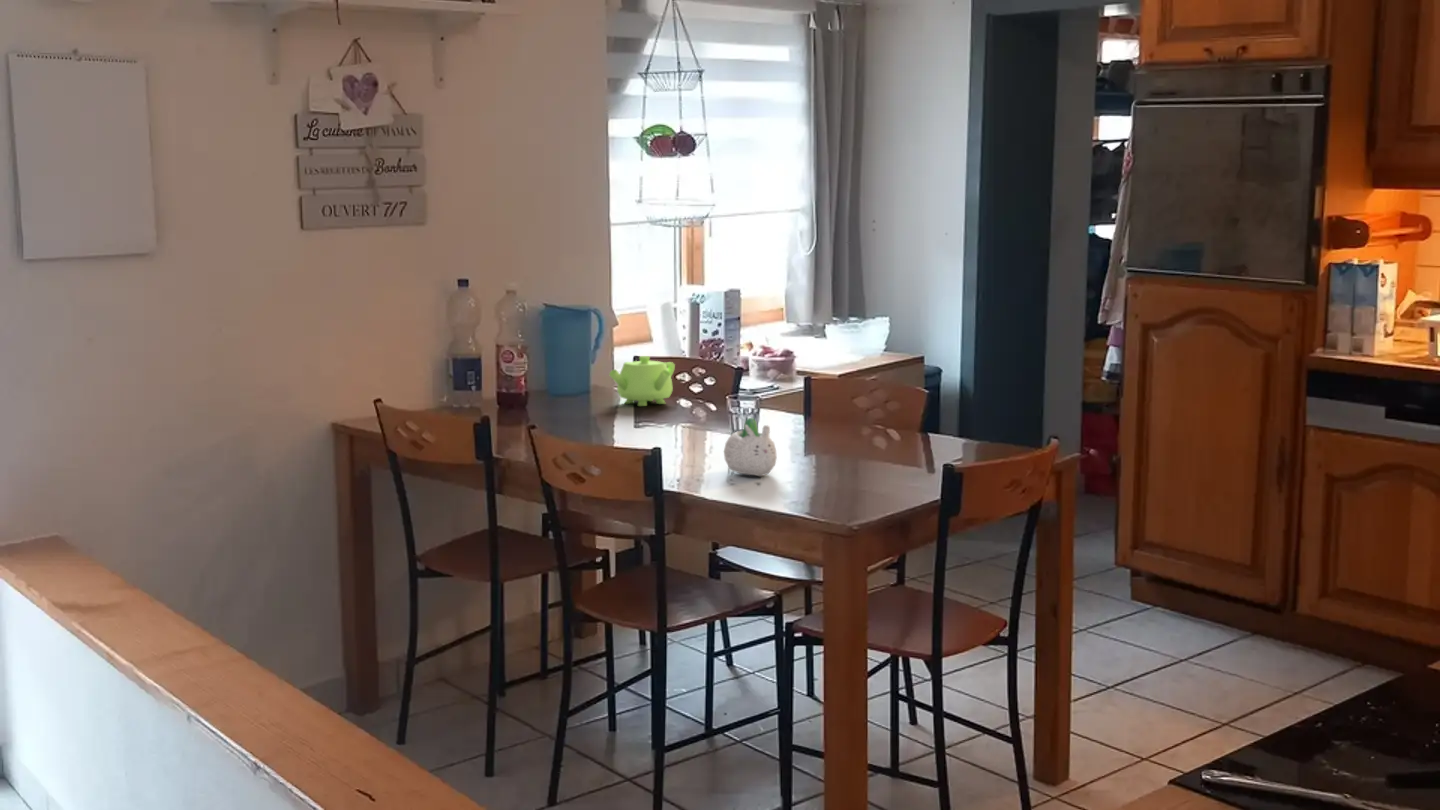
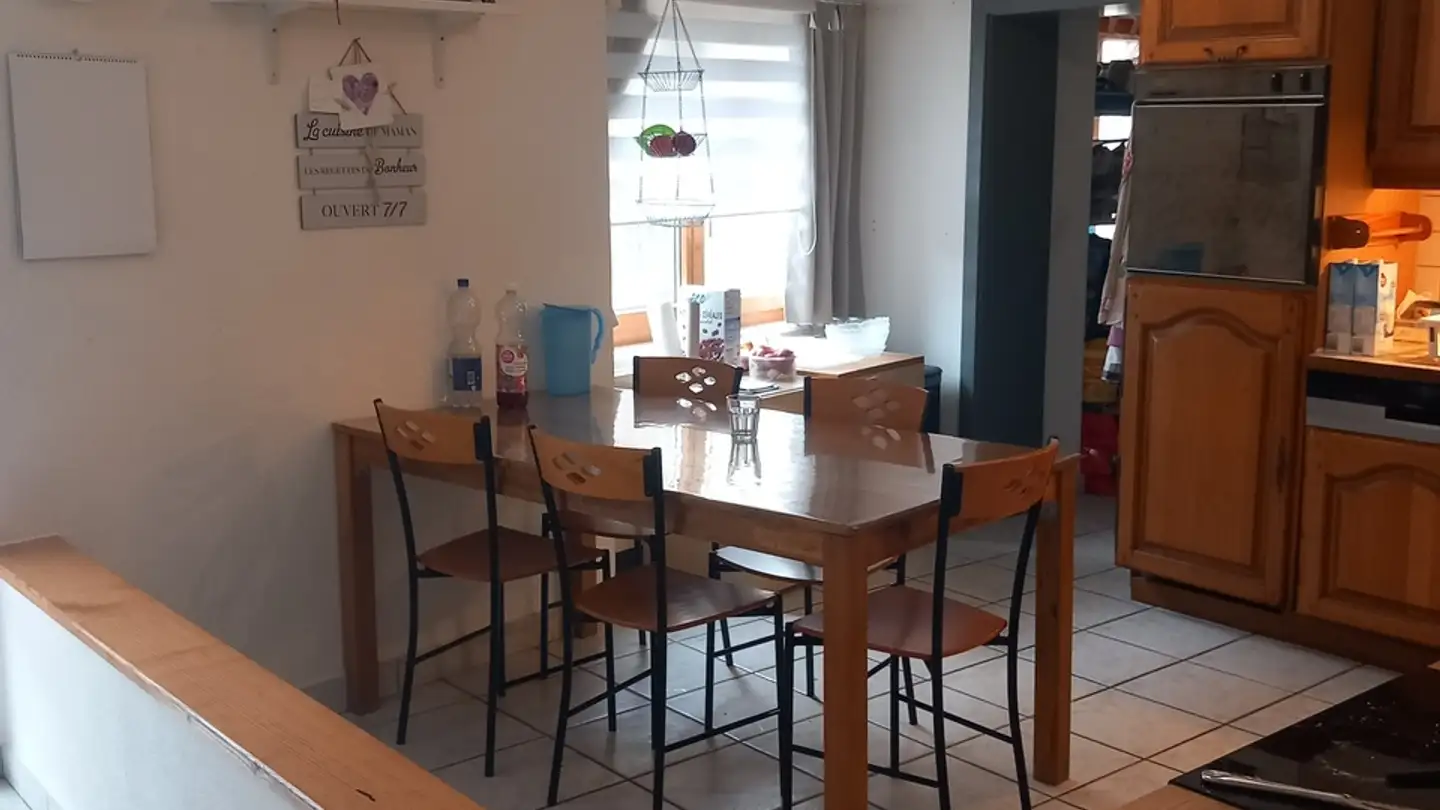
- succulent planter (751, 445)
- teapot (644, 380)
